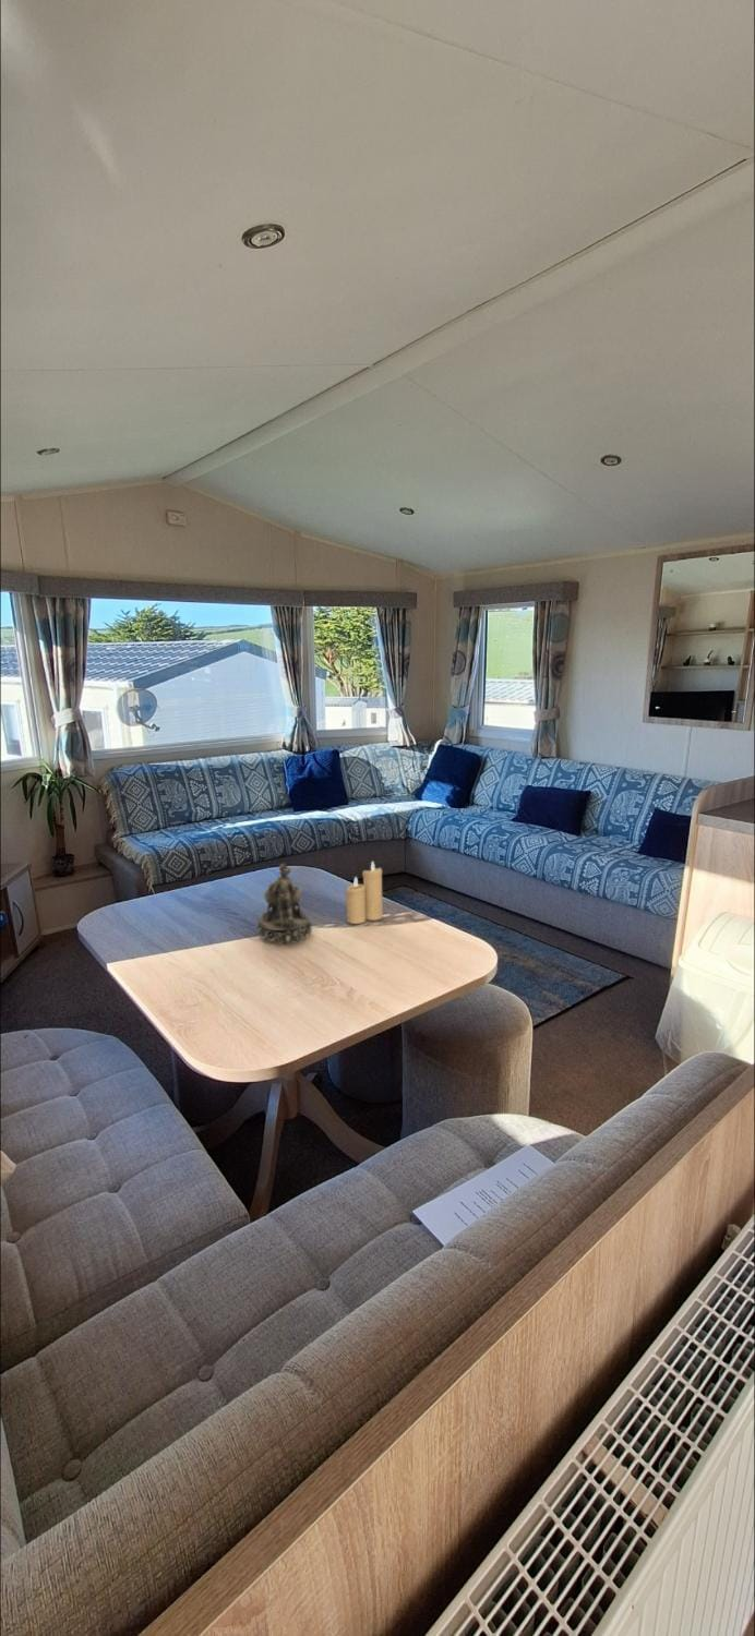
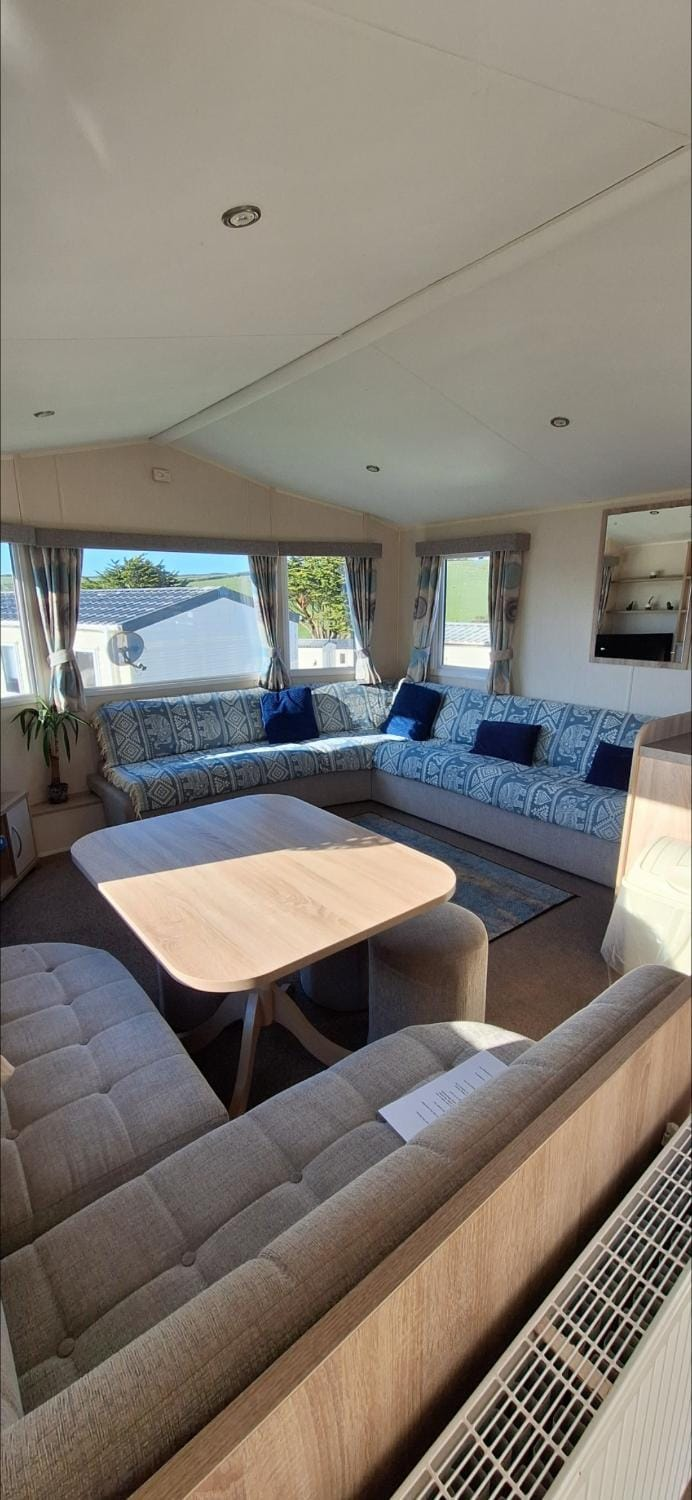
- decorative bowl (280, 894)
- candle (363, 891)
